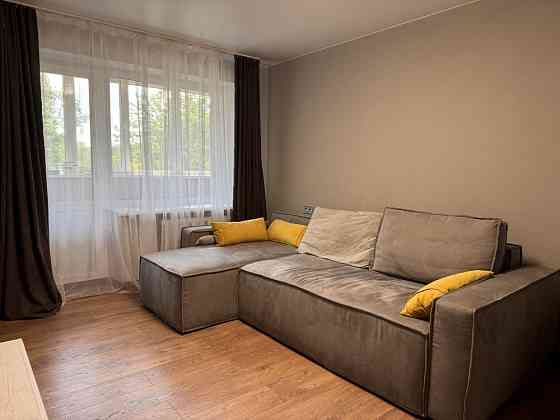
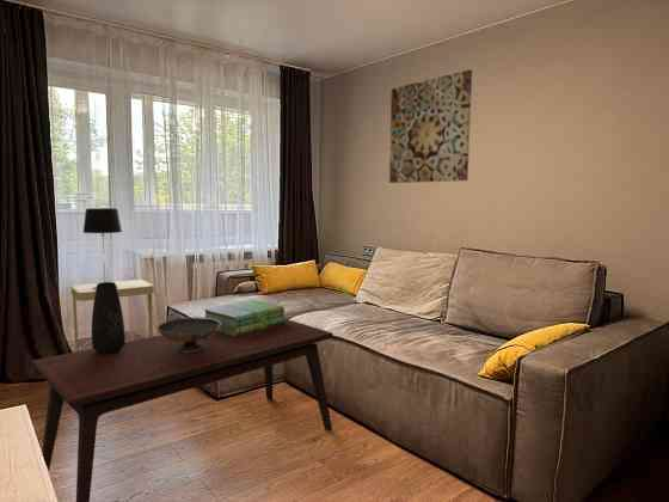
+ decorative bowl (189, 336)
+ table lamp (103, 247)
+ coffee table (196, 386)
+ side table (118, 295)
+ vase (108, 317)
+ stack of books (244, 316)
+ wall art (426, 131)
